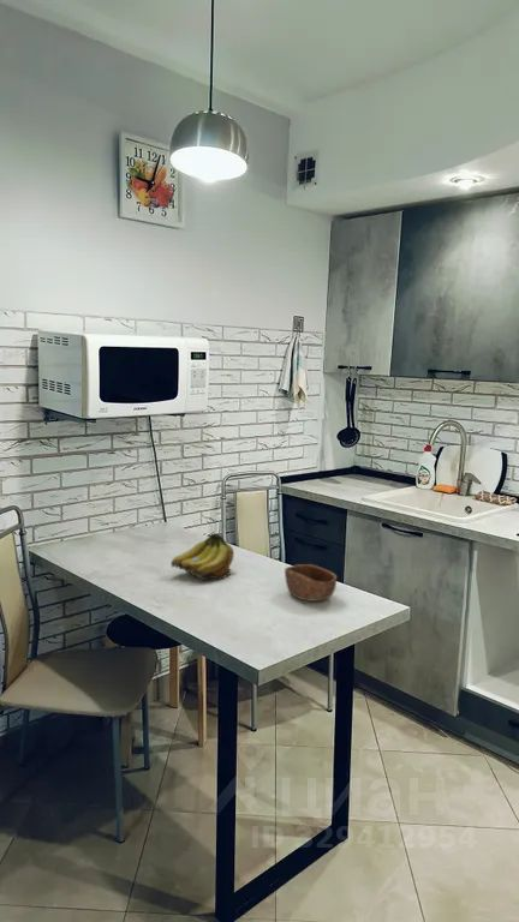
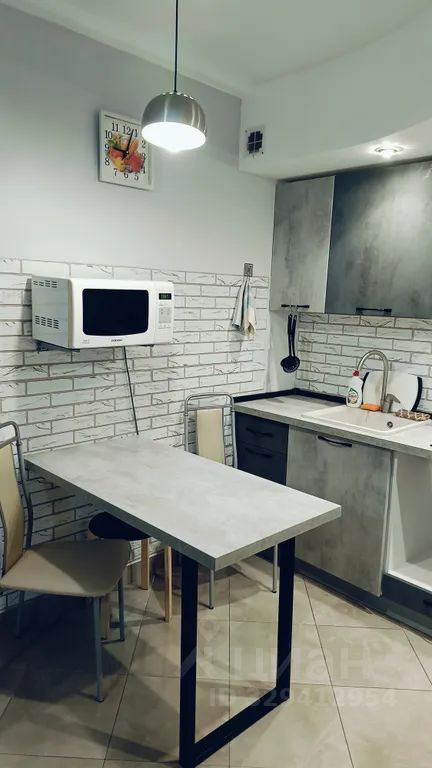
- fruit (202, 556)
- bowl (310, 583)
